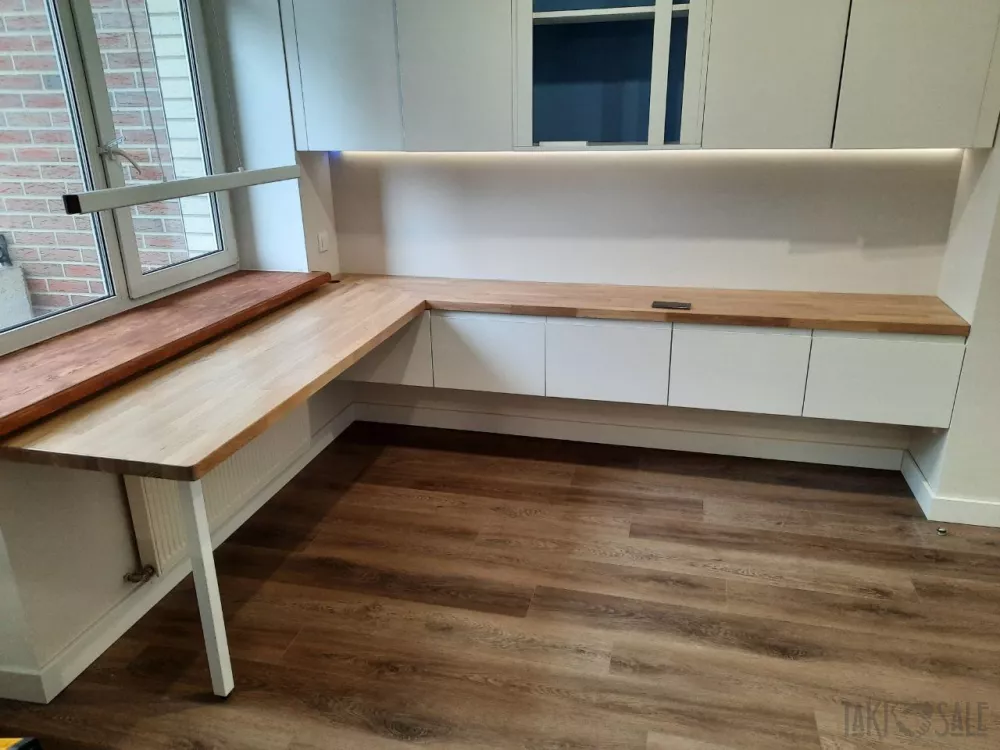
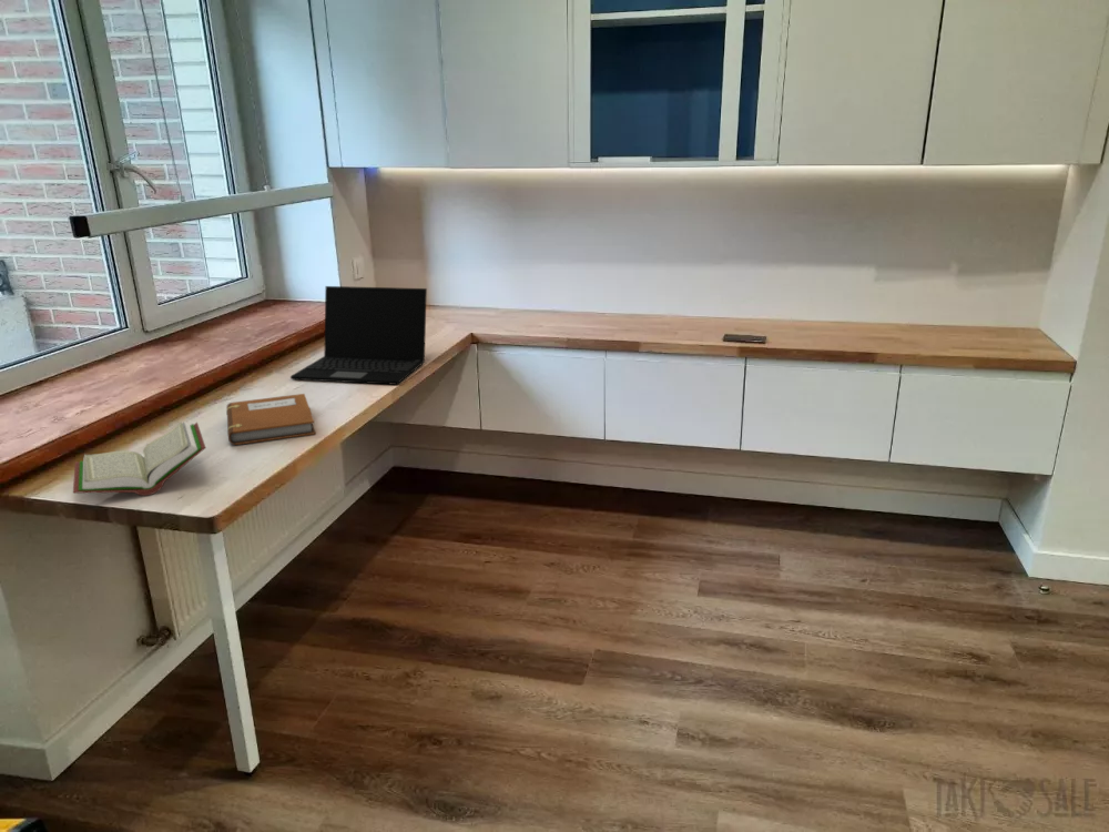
+ laptop (360, 333)
+ notebook (268, 416)
+ book (140, 460)
